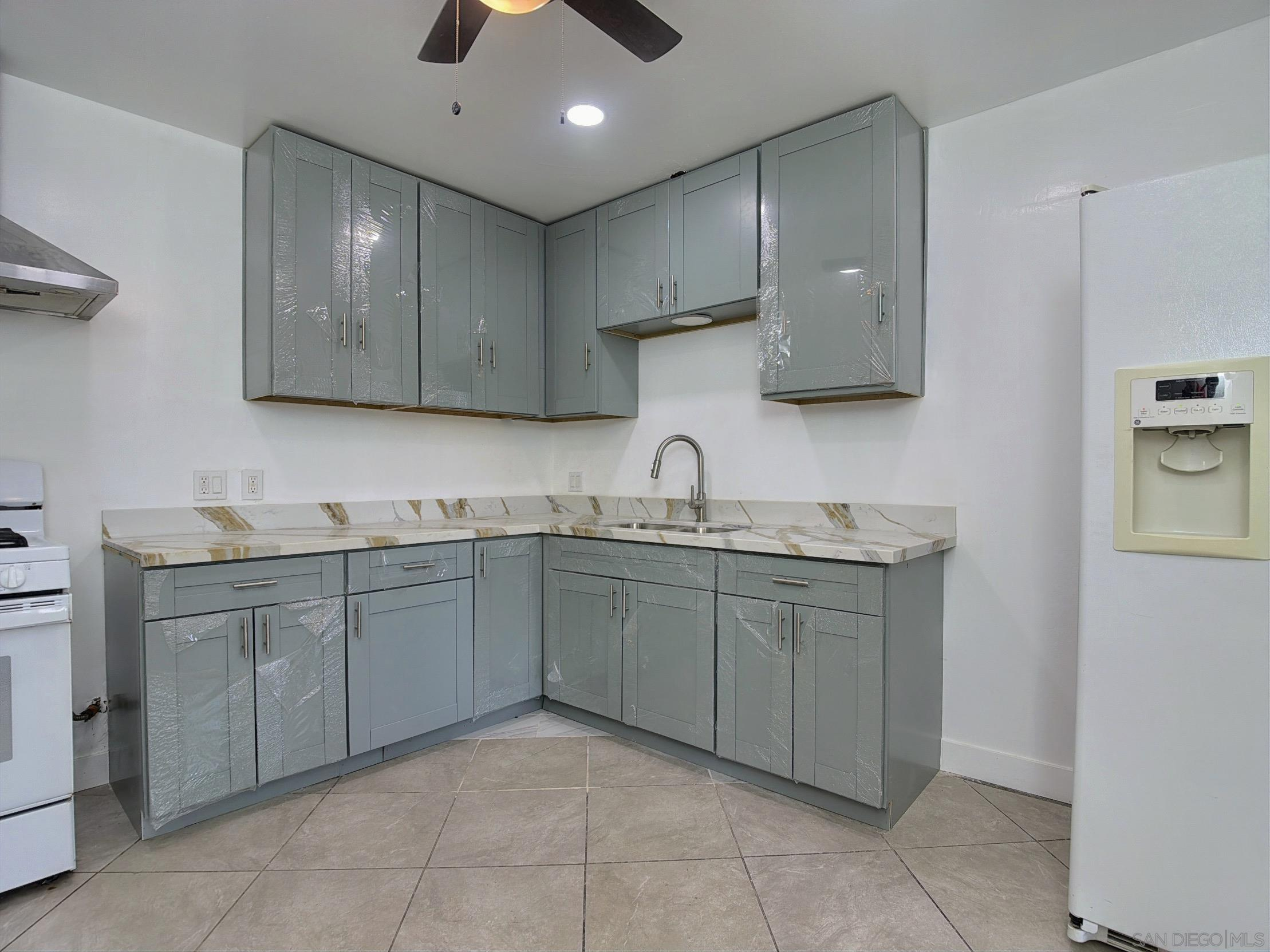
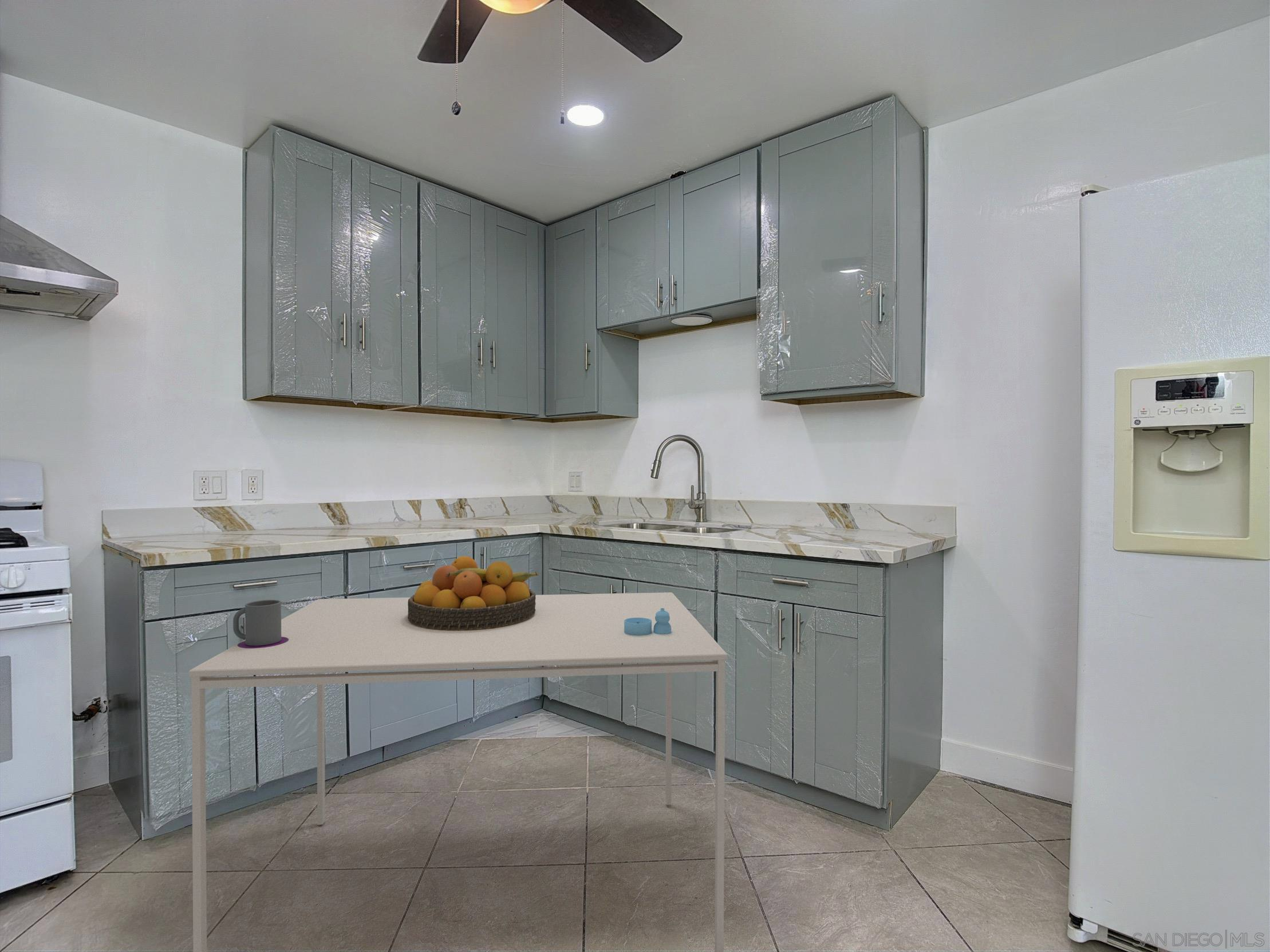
+ mug (260, 622)
+ salt and pepper shaker set (648, 619)
+ fruit bowl (473, 587)
+ dining table (480, 679)
